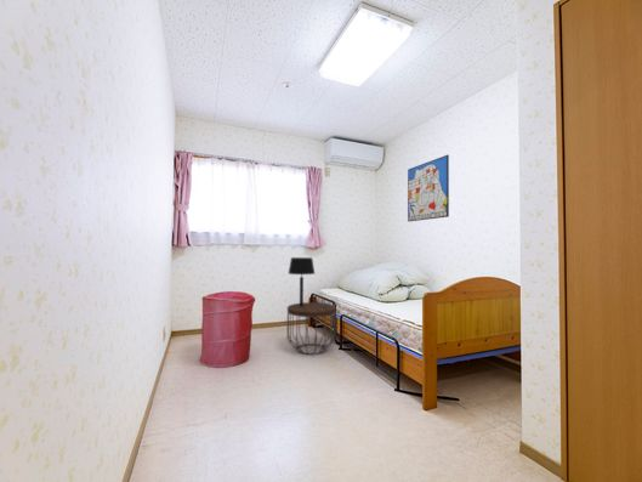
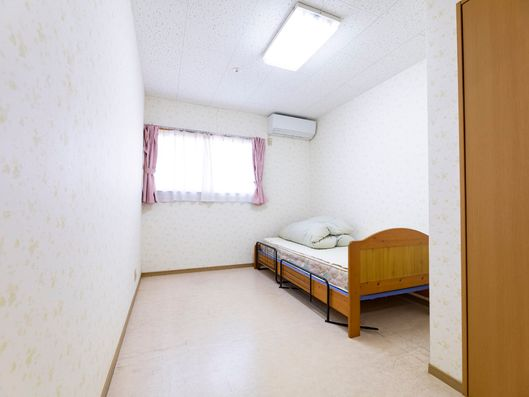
- wall art (426, 191)
- side table (307, 328)
- laundry hamper (227, 325)
- table lamp (301, 282)
